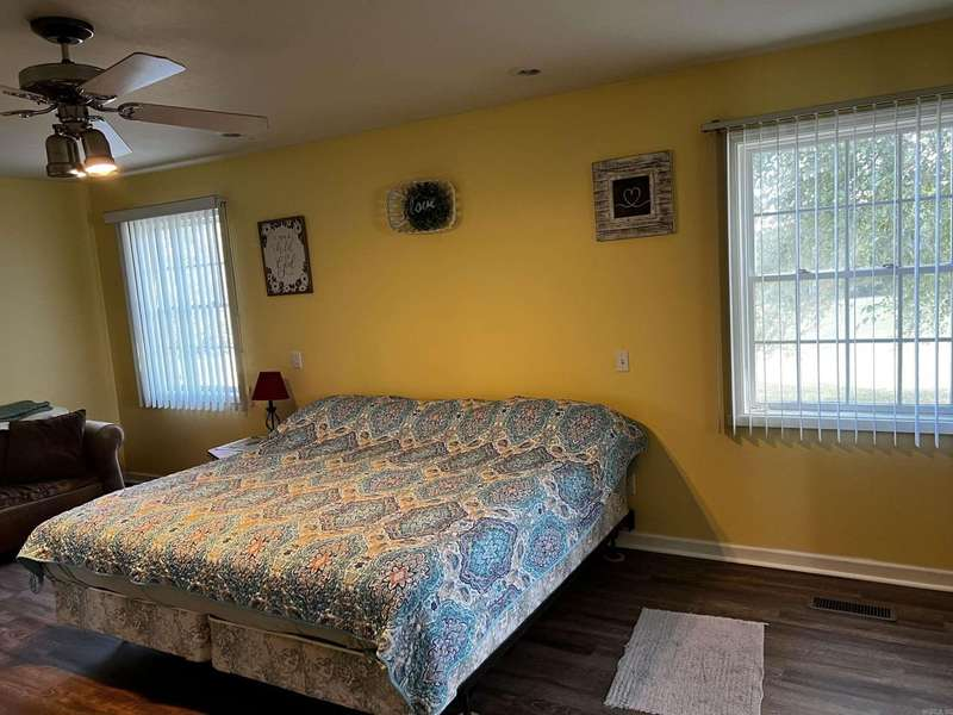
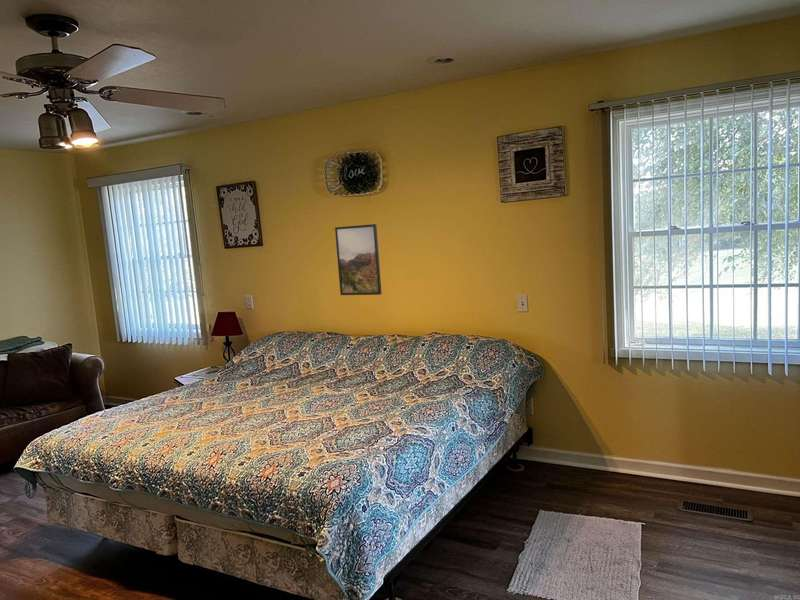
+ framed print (357, 260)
